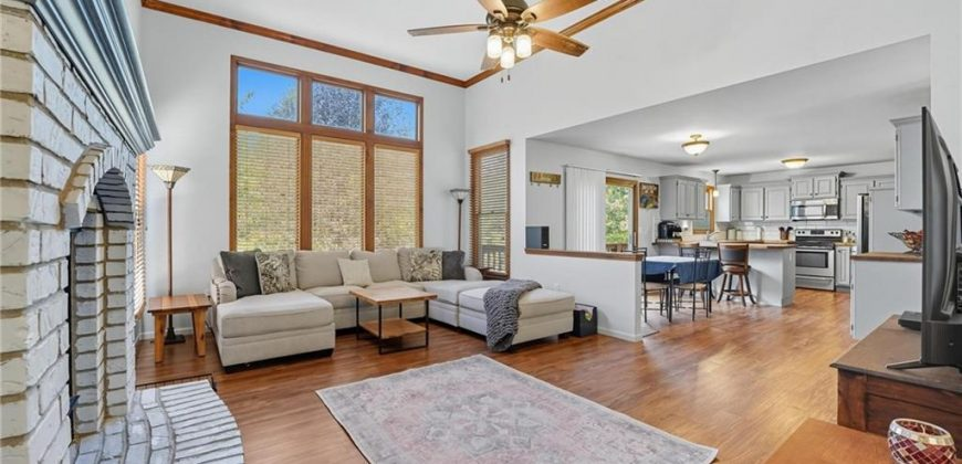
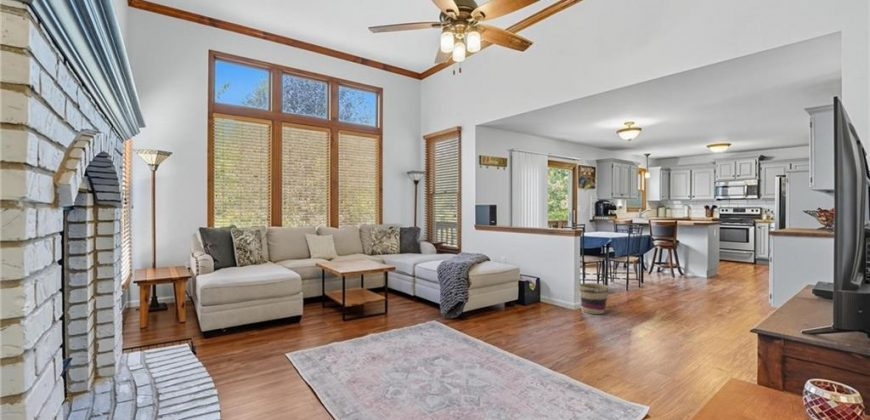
+ basket (593, 298)
